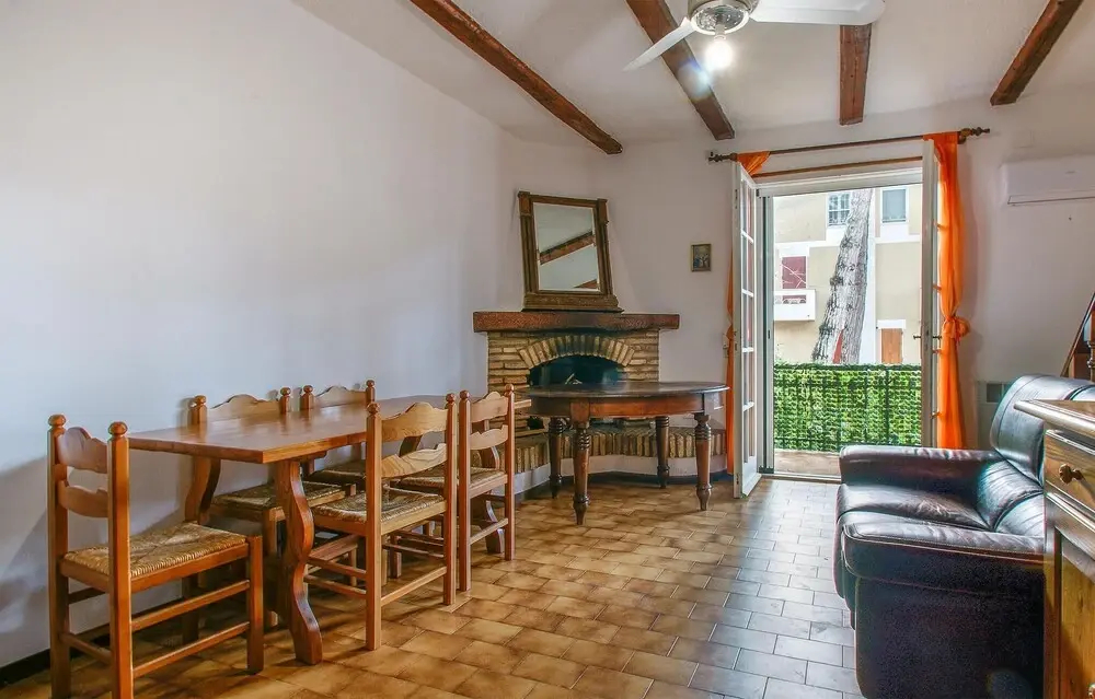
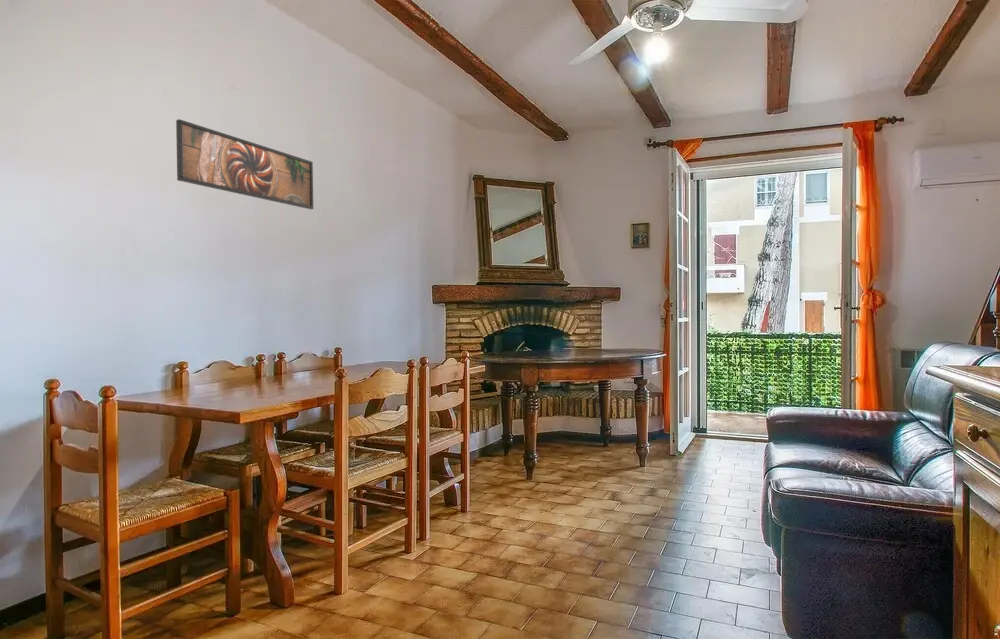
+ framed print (253, 169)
